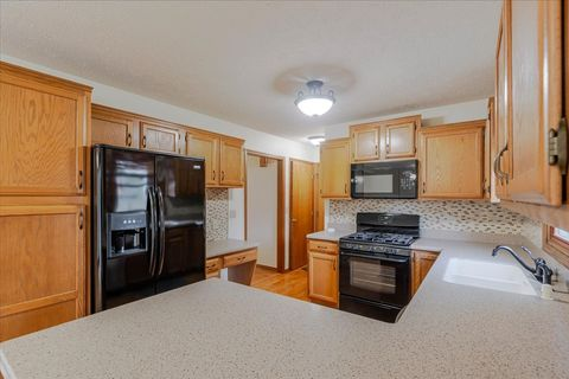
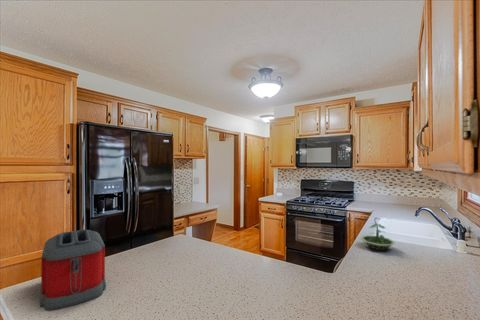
+ toaster (74, 261)
+ terrarium (376, 223)
